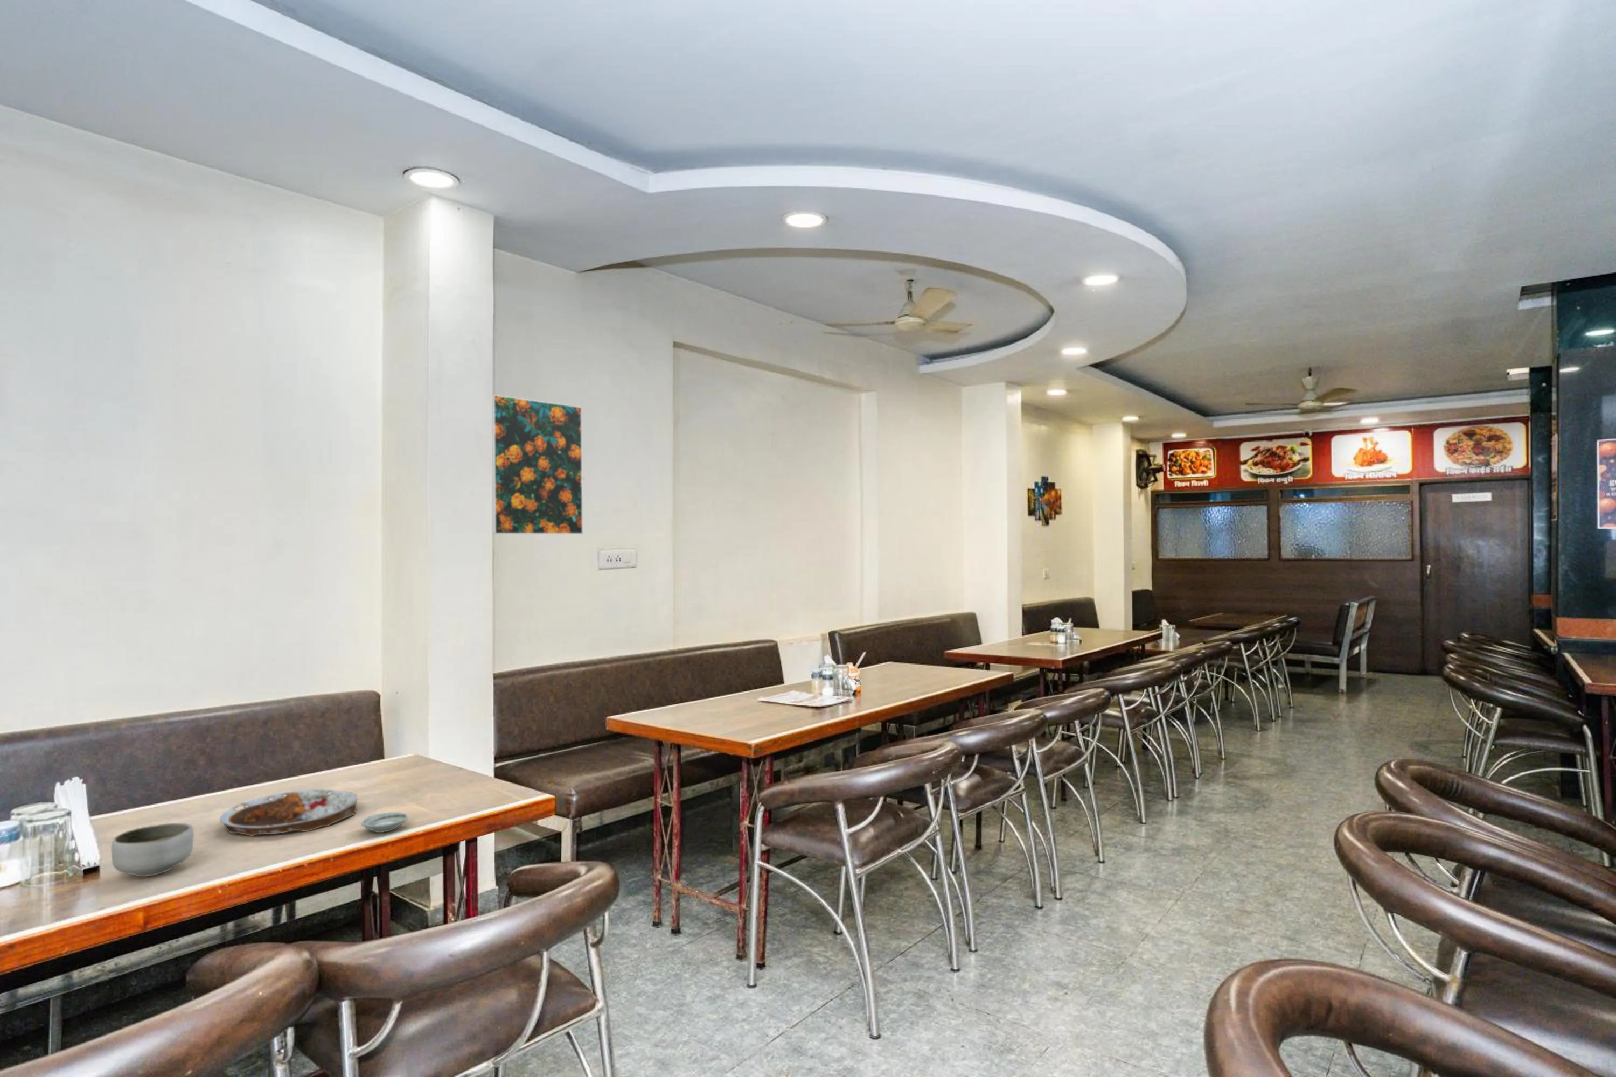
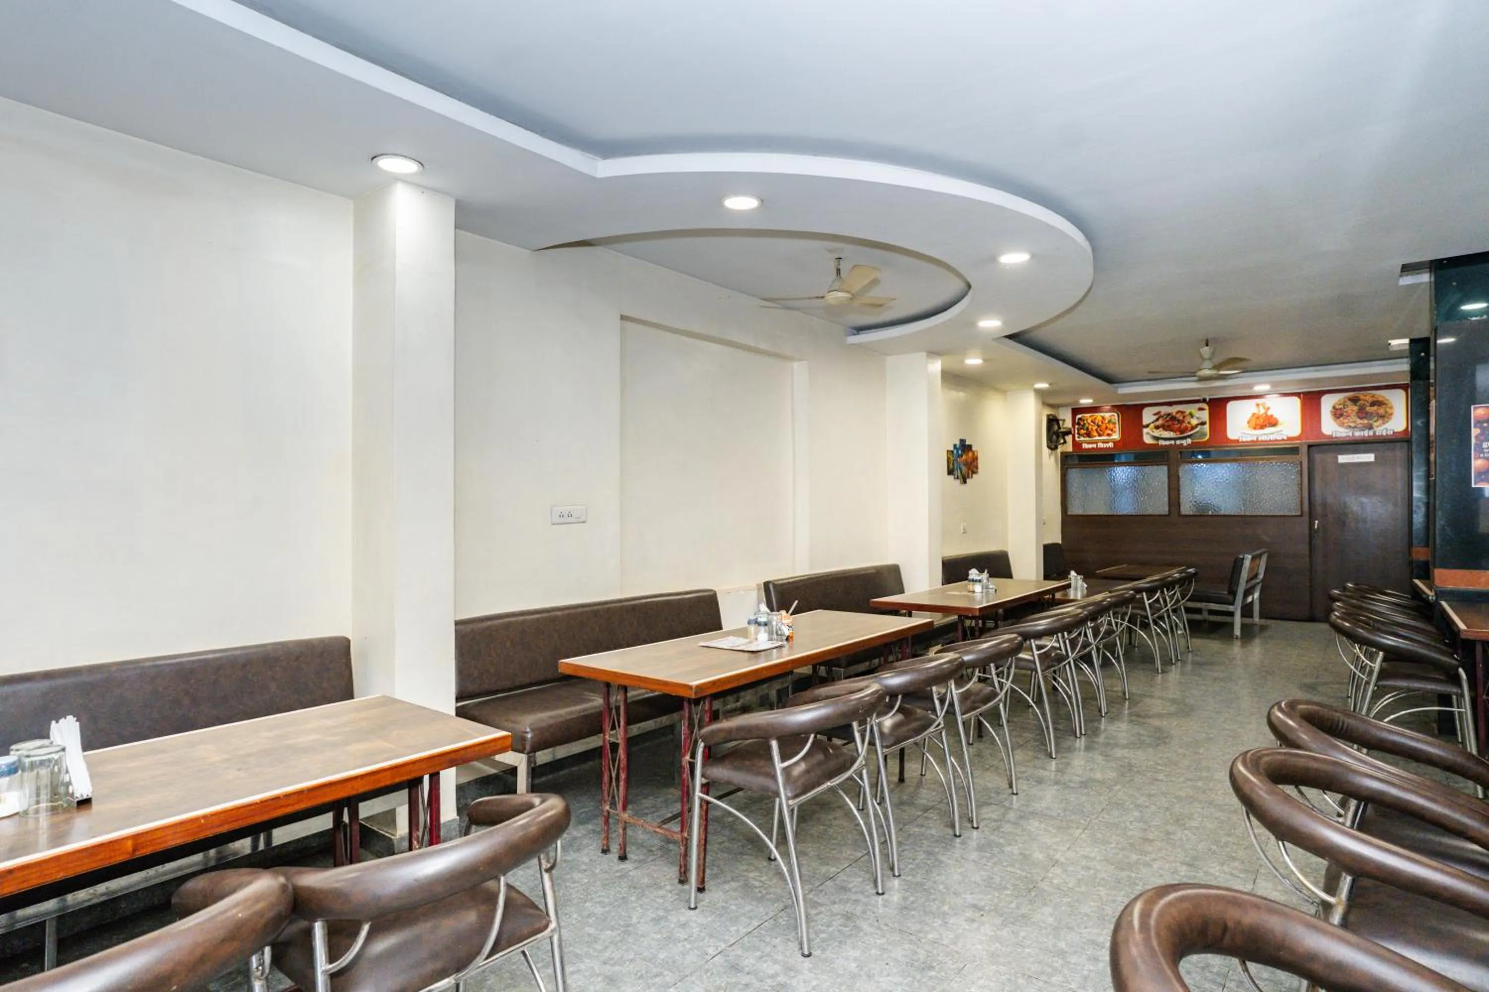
- plate (291, 808)
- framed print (539, 468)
- bowl (154, 851)
- saucer (385, 823)
